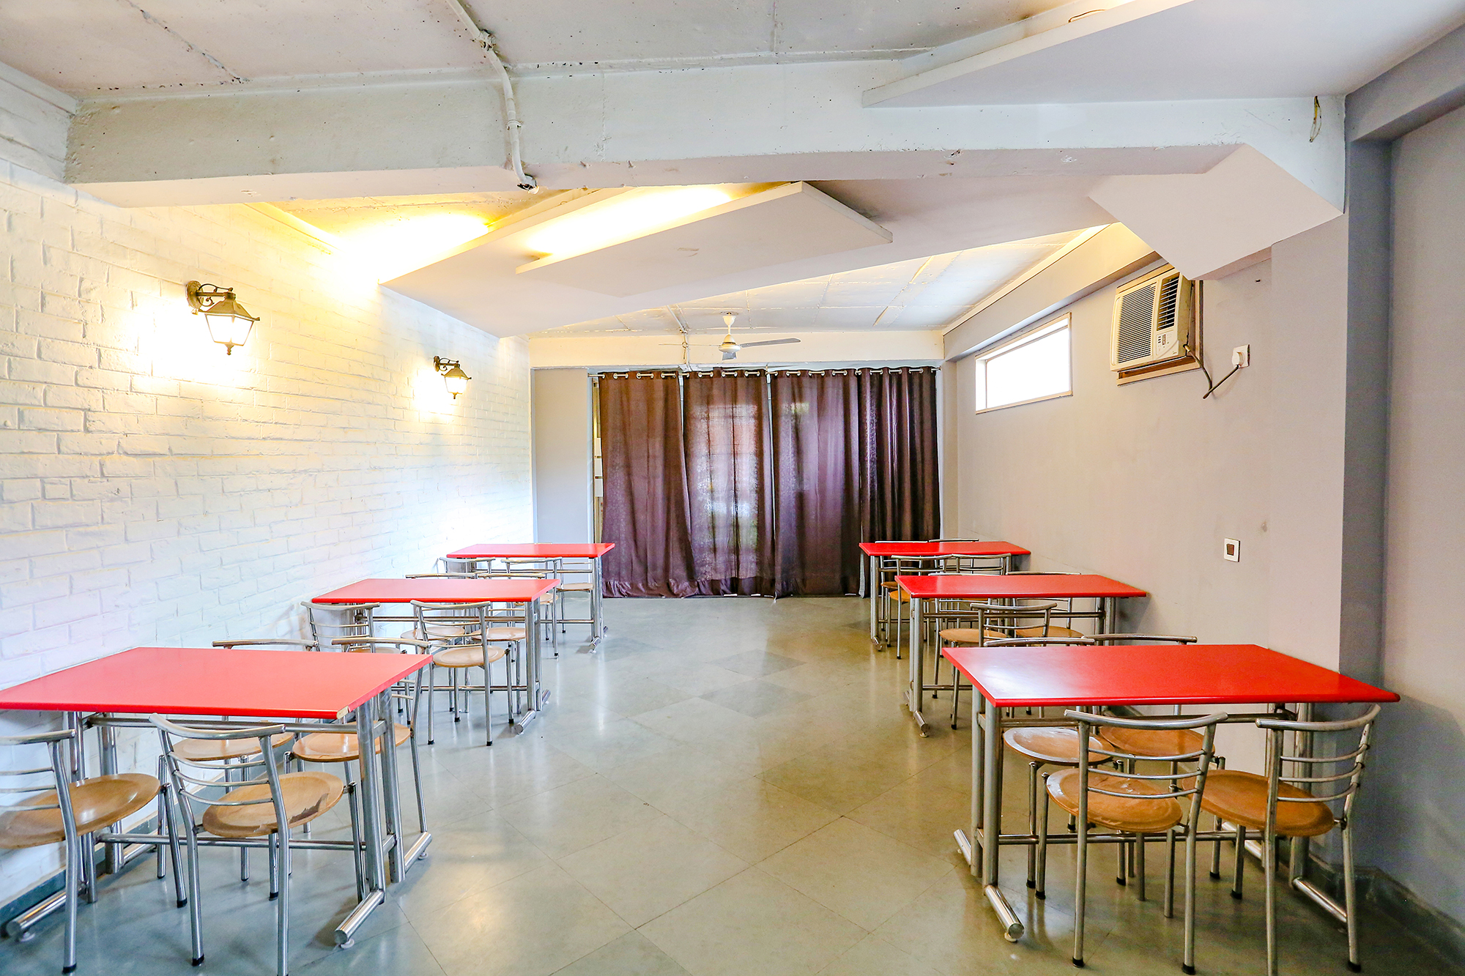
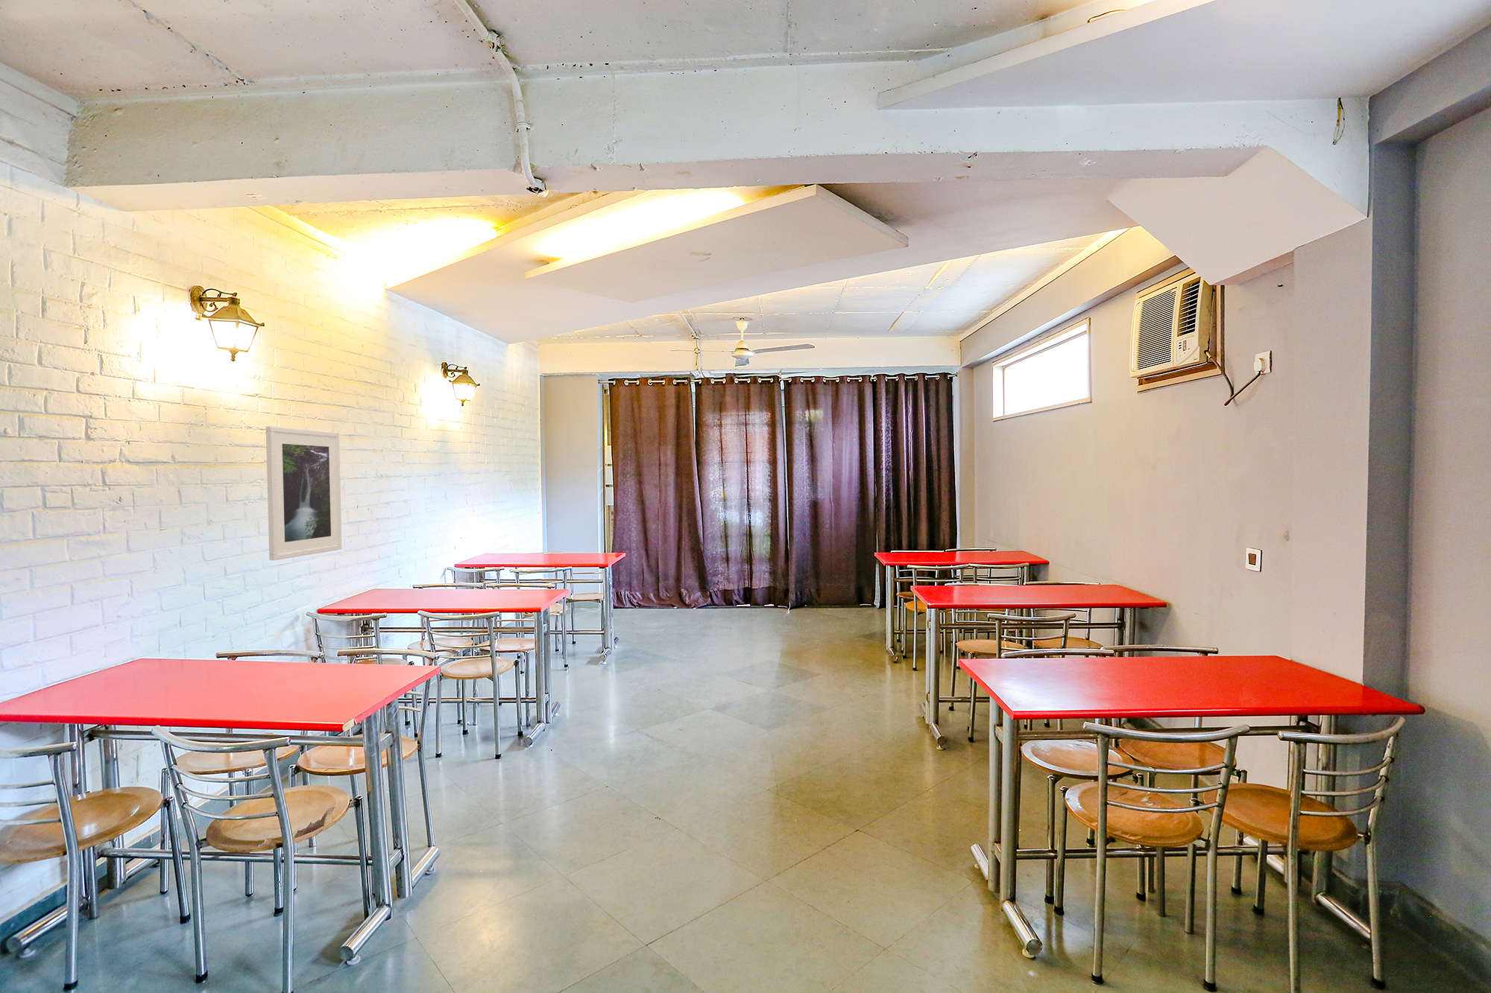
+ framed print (306, 492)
